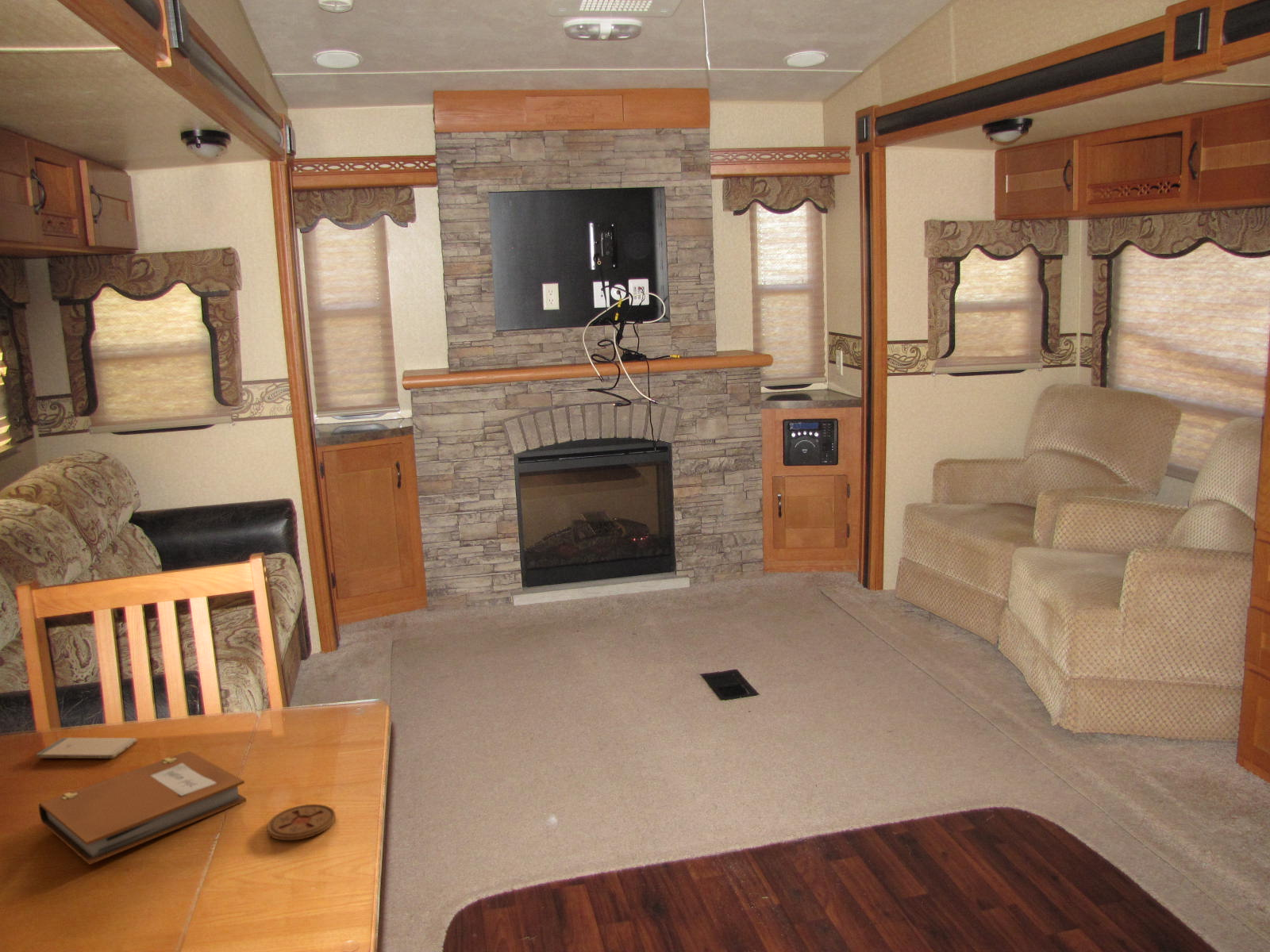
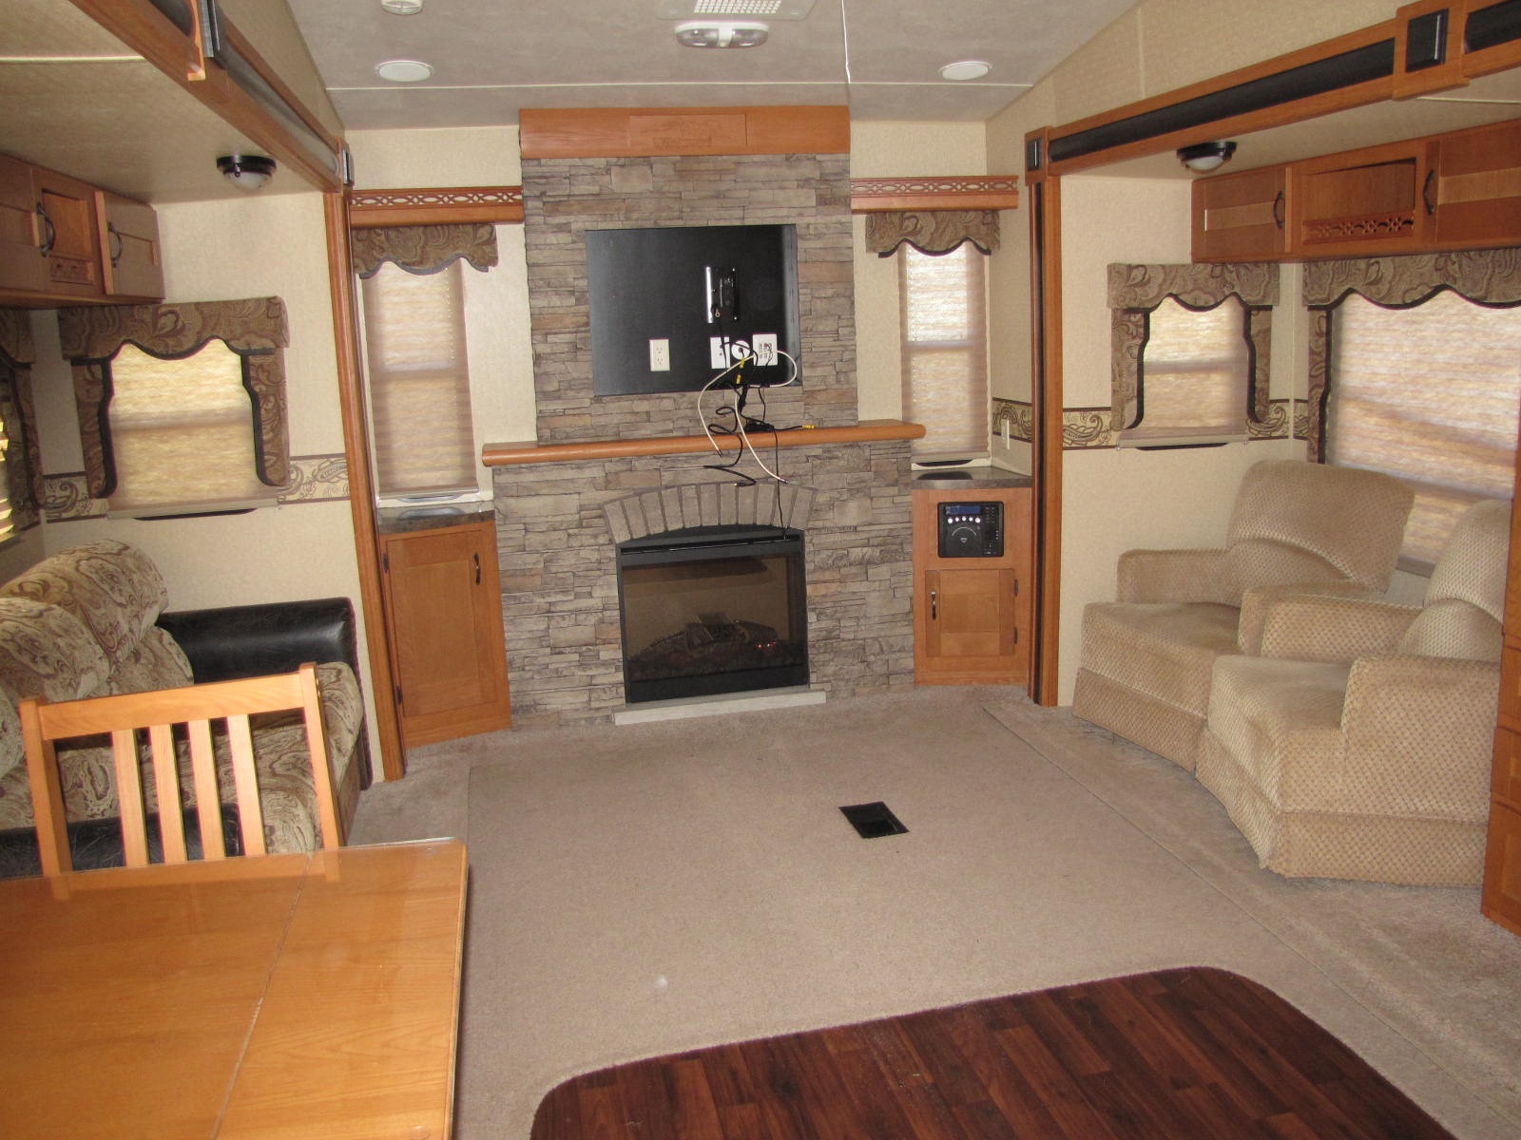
- notebook (147, 799)
- coaster (301, 821)
- smartphone (87, 747)
